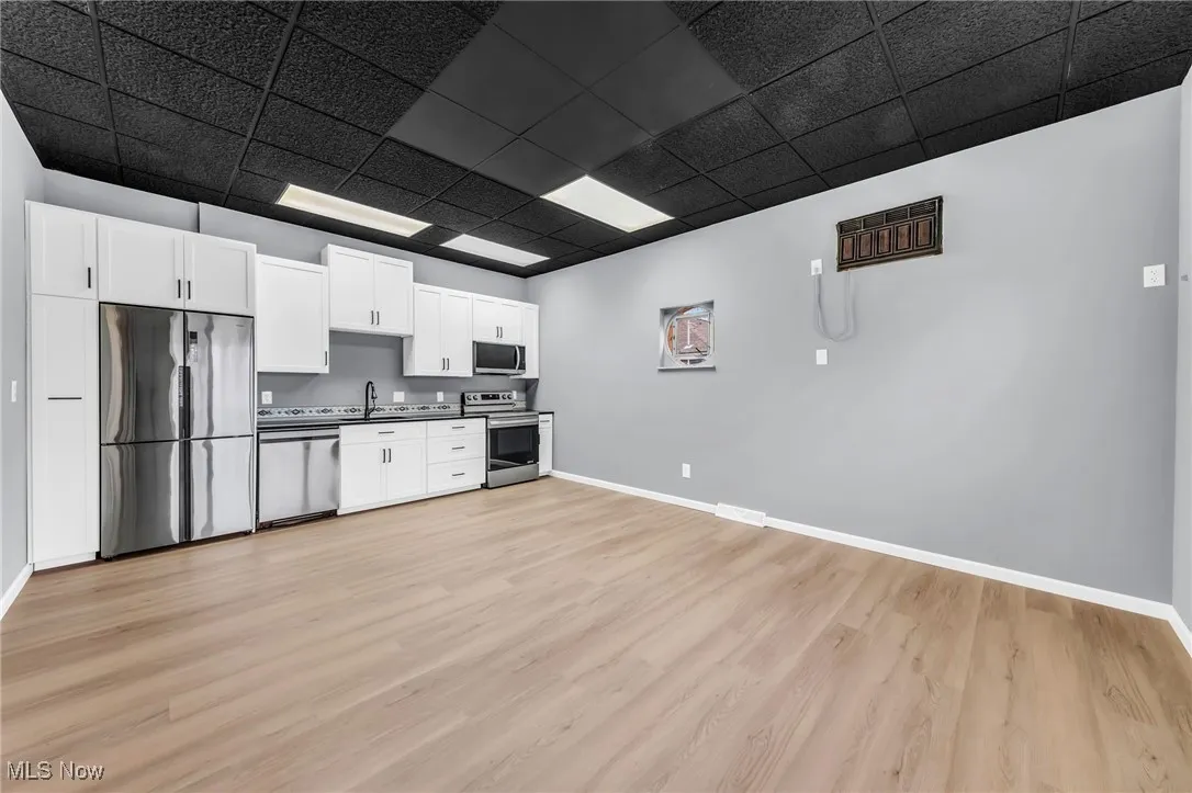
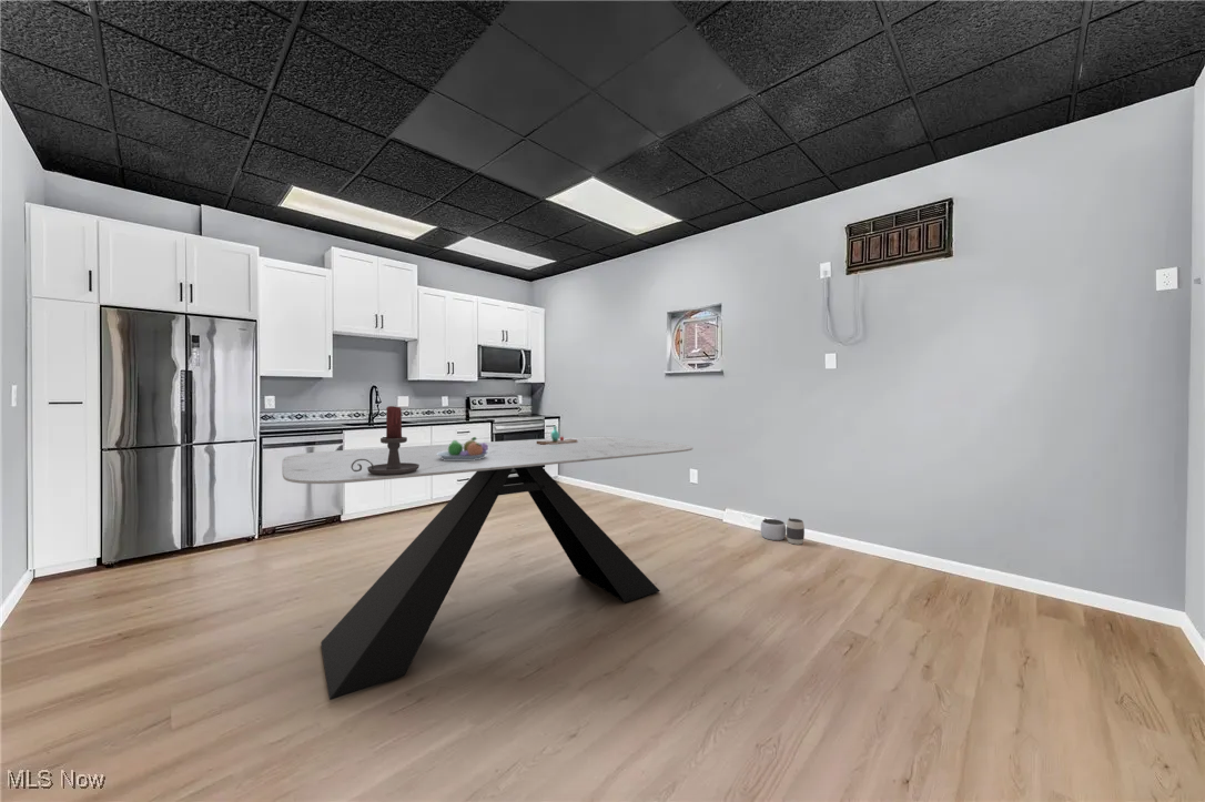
+ fruit bowl (462, 447)
+ dining table (485, 519)
+ candle holder (386, 438)
+ vase (557, 434)
+ waste basket (781, 527)
